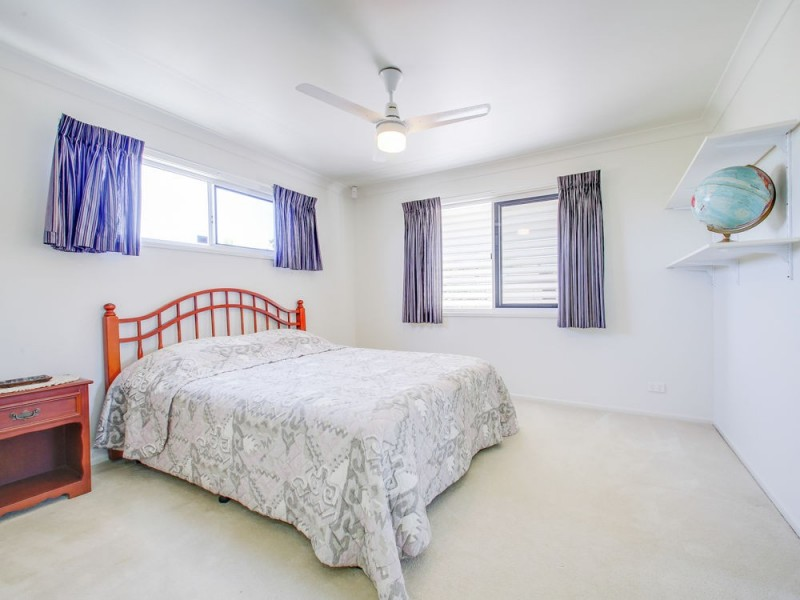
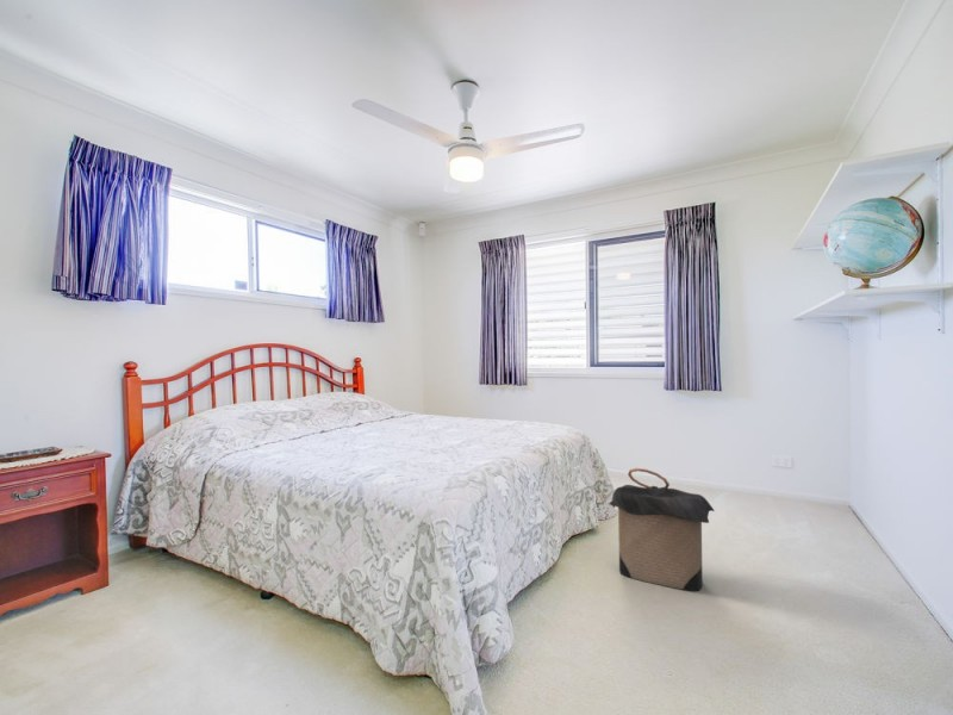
+ laundry hamper (660, 521)
